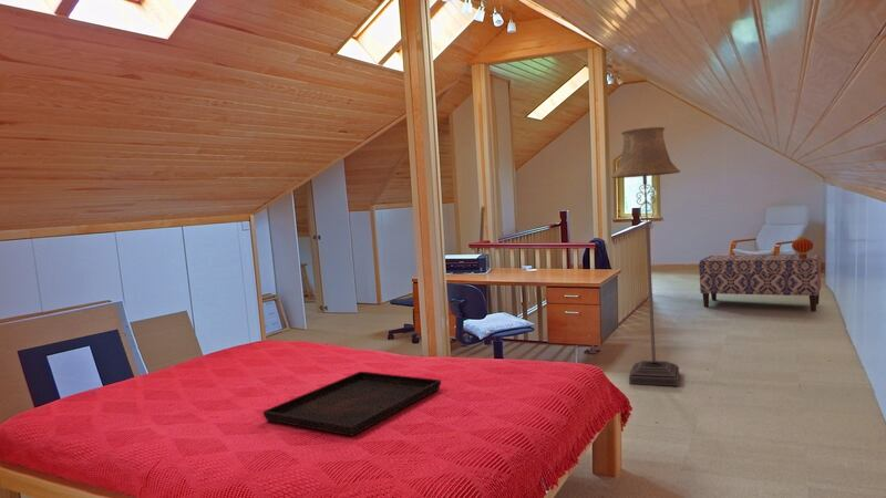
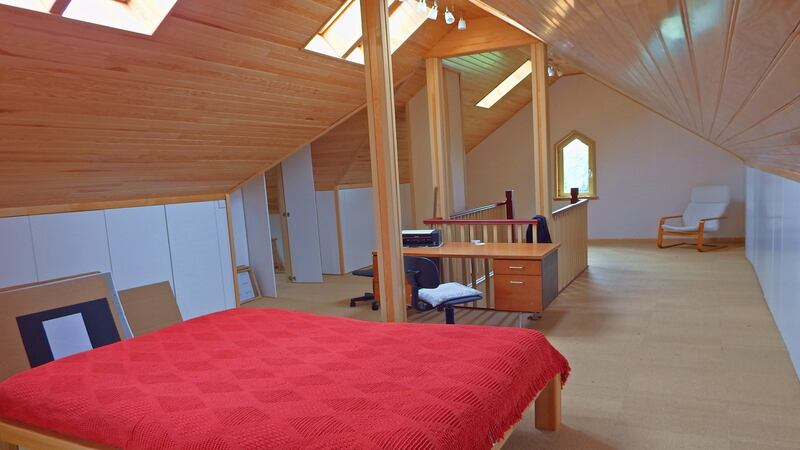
- serving tray (357, 400)
- lantern (802, 242)
- floor lamp (649, 256)
- bench (759, 281)
